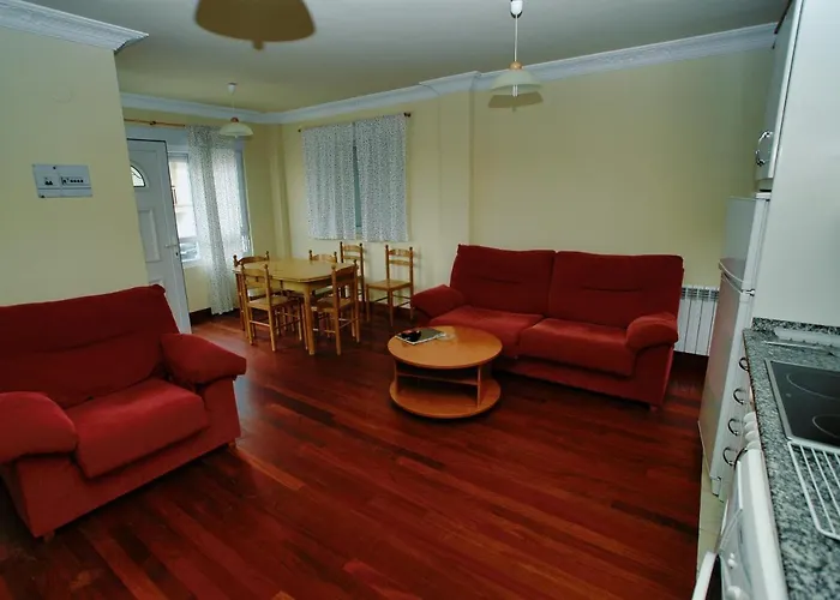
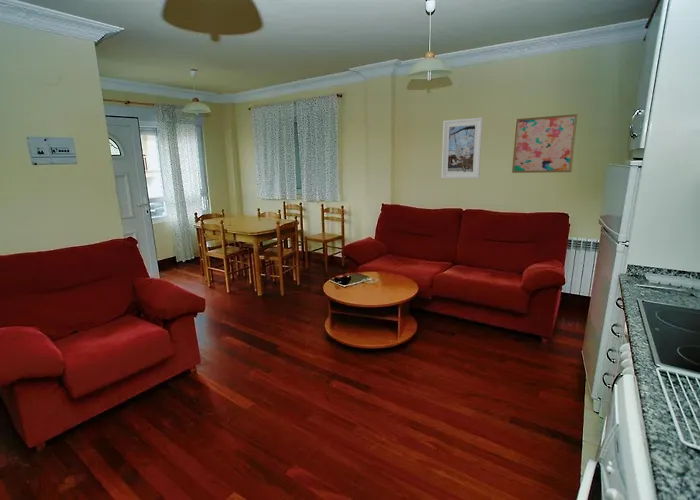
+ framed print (461, 149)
+ wall art (543, 145)
